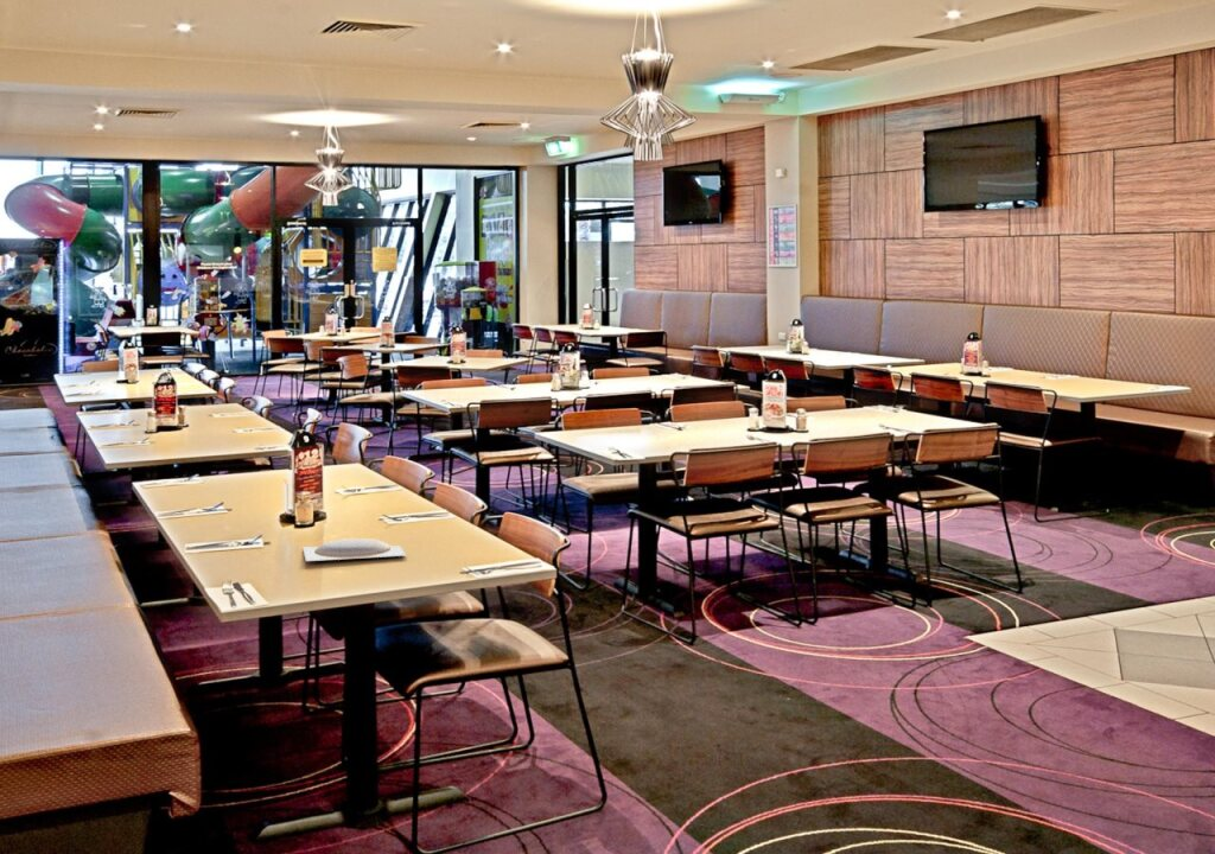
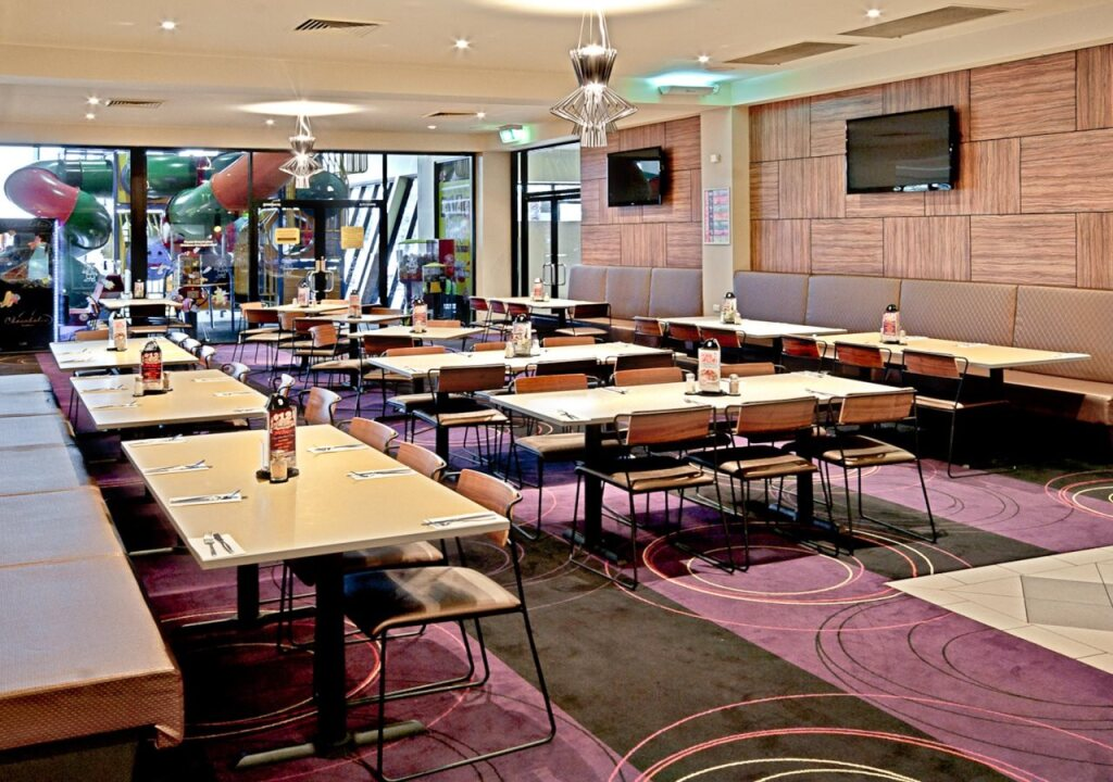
- plate (352, 546)
